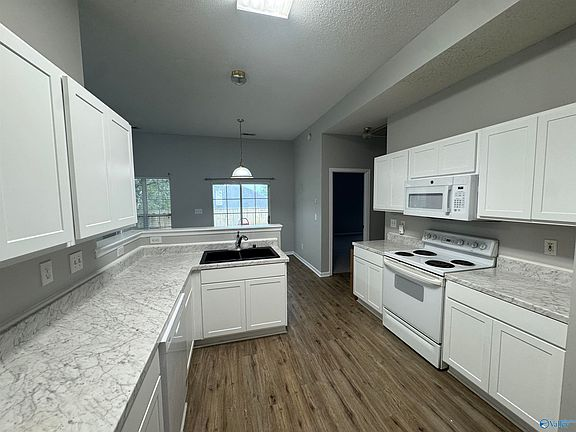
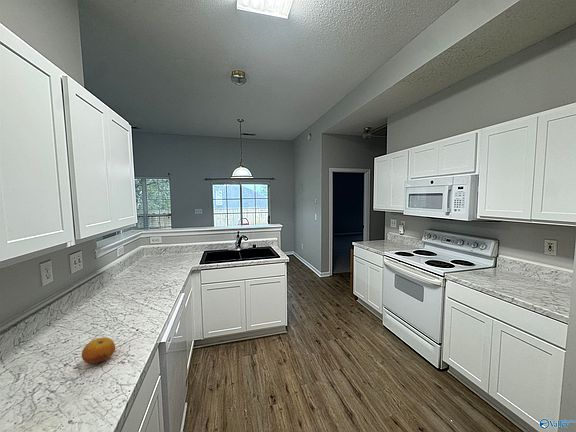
+ fruit (98, 350)
